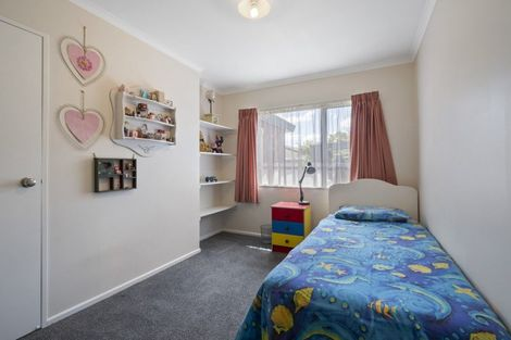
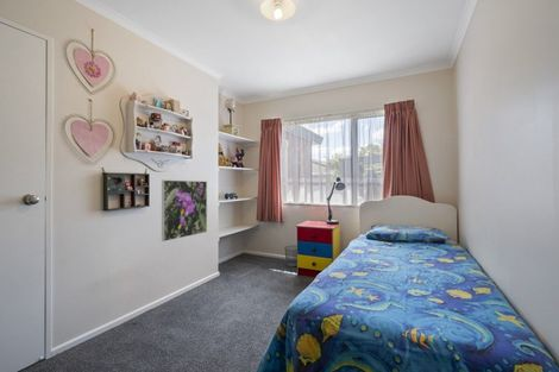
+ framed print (186, 208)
